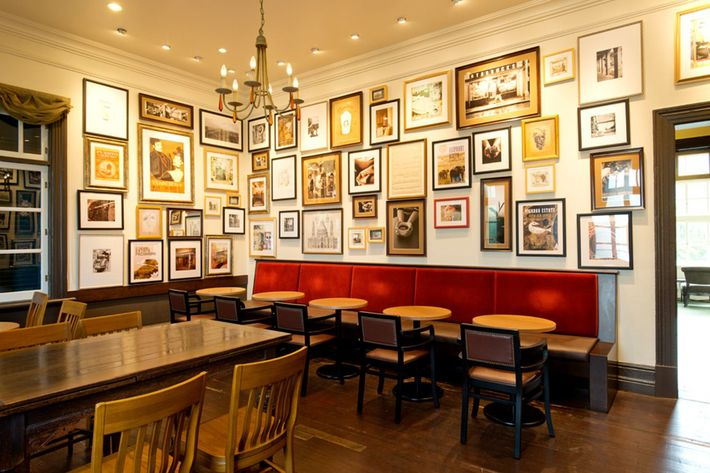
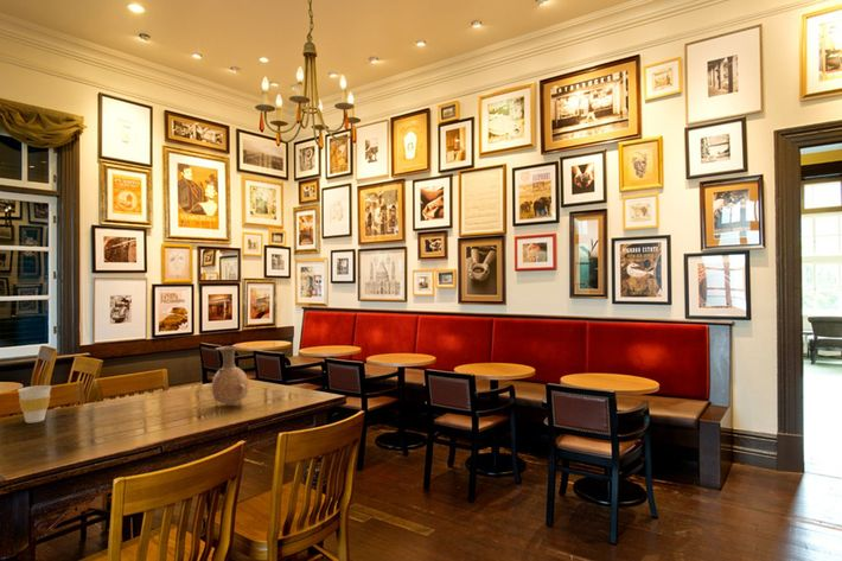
+ vase (230, 376)
+ cup (34, 404)
